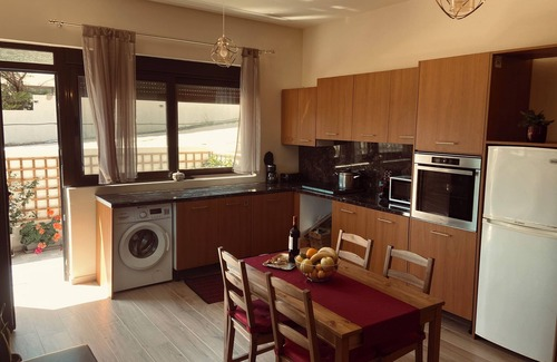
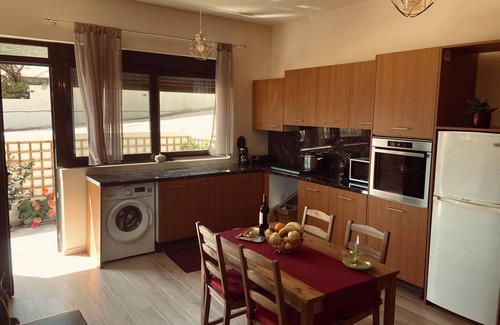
+ candle holder (355, 249)
